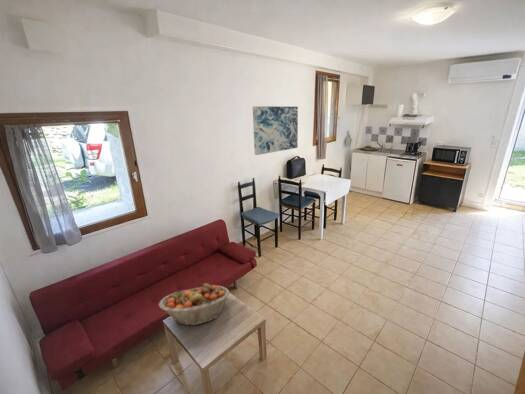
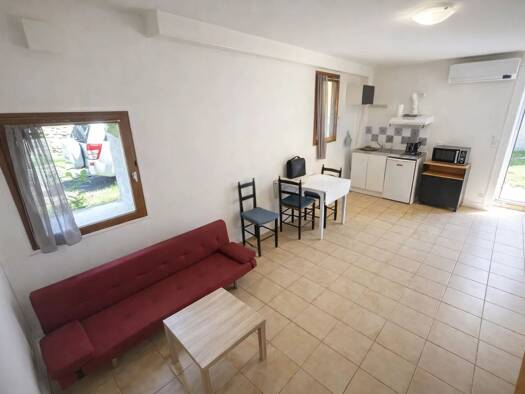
- wall art (277, 129)
- fruit basket (195, 301)
